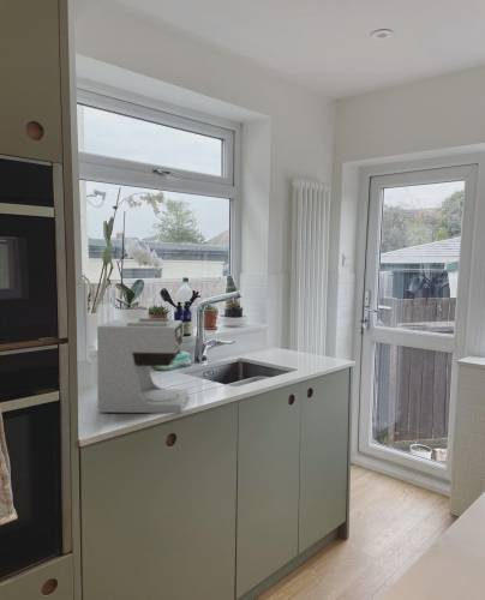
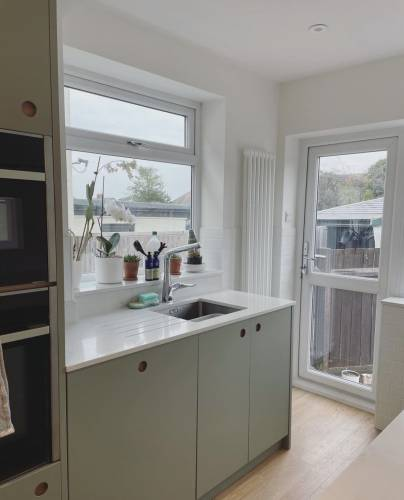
- coffee maker (145, 362)
